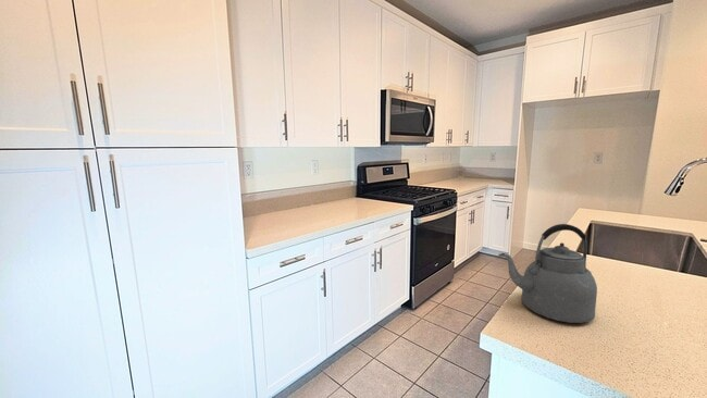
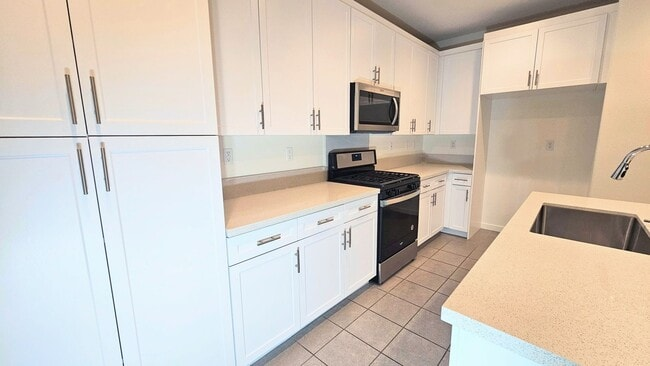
- kettle (544, 266)
